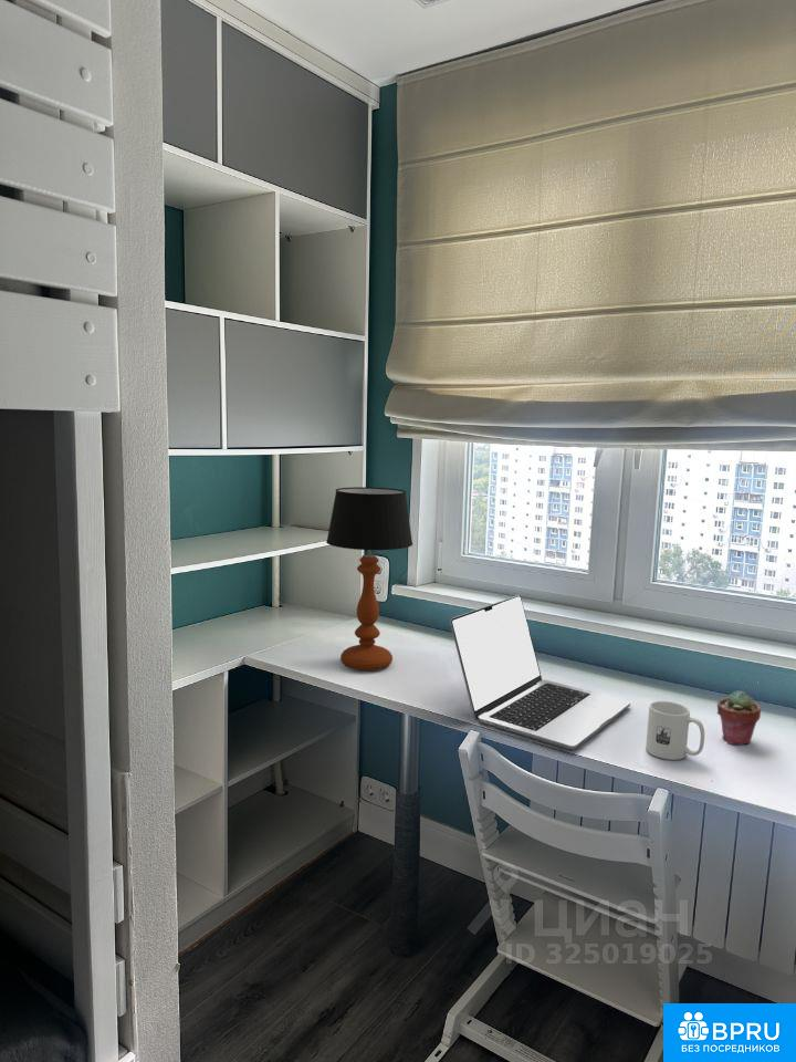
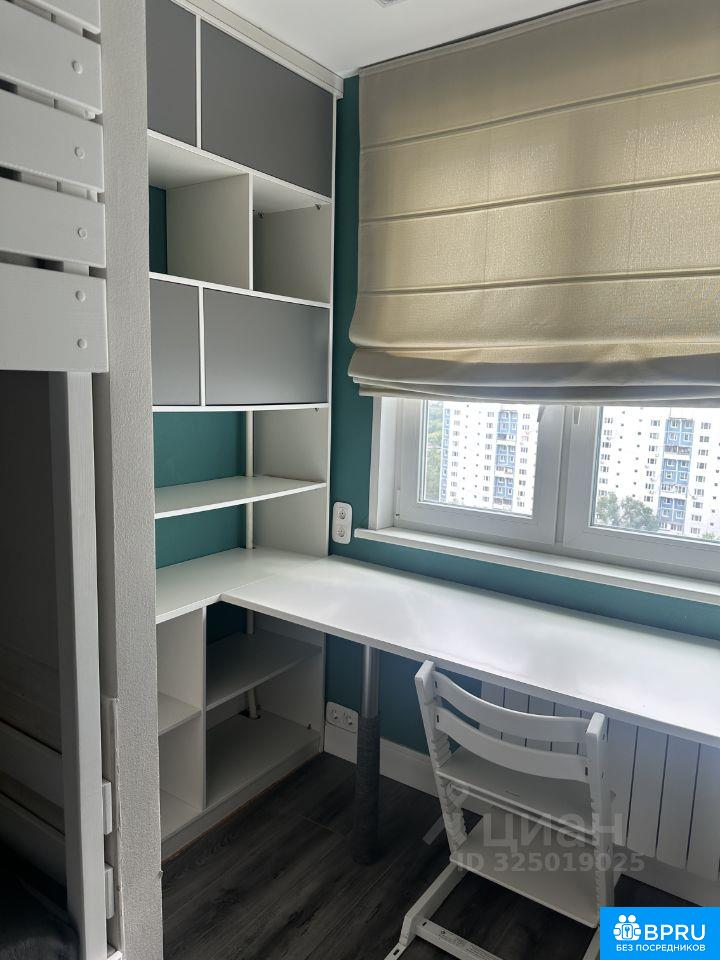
- potted succulent (737, 715)
- laptop (537, 664)
- table lamp (368, 579)
- mug (675, 731)
